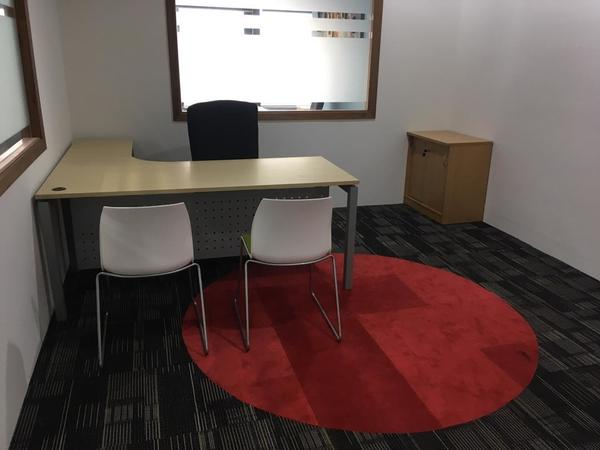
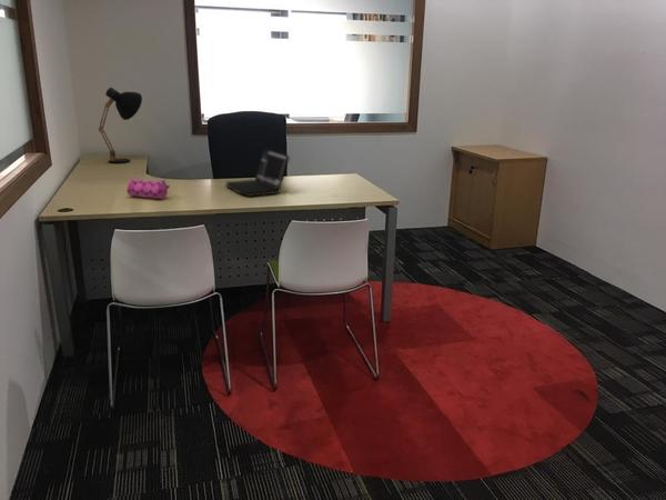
+ desk lamp (123, 119)
+ laptop (256, 171)
+ pencil case (147, 188)
